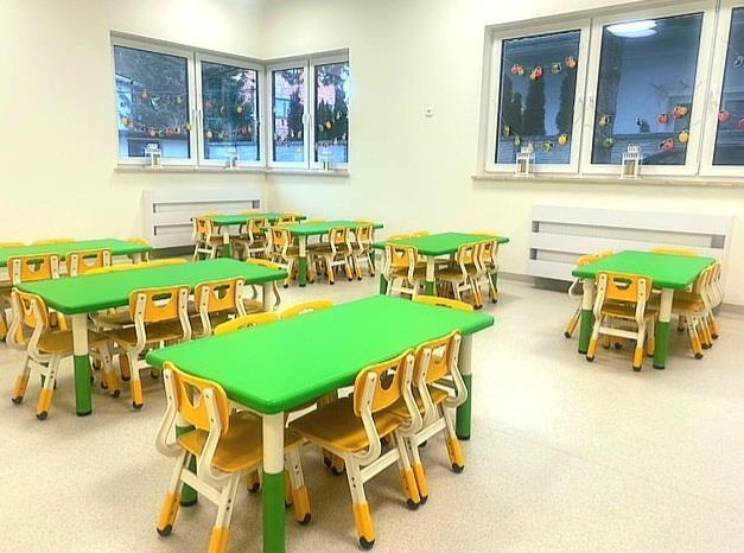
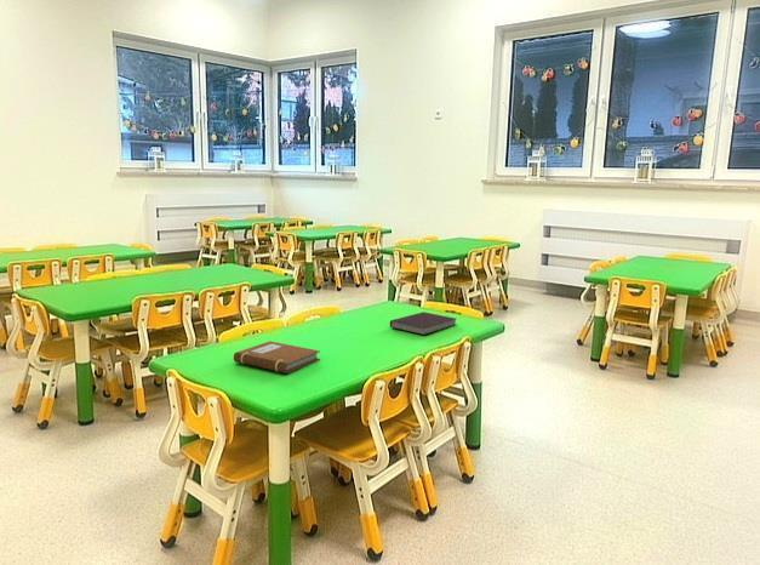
+ notebook (423, 323)
+ notebook (275, 355)
